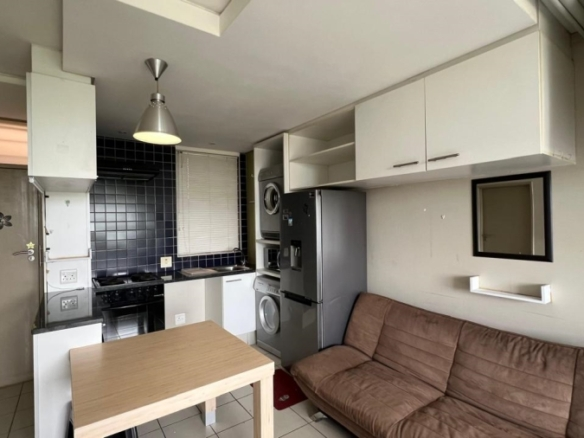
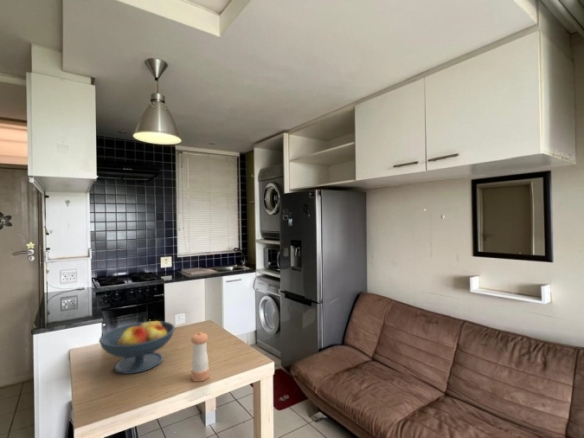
+ fruit bowl (139, 342)
+ pepper shaker (200, 354)
